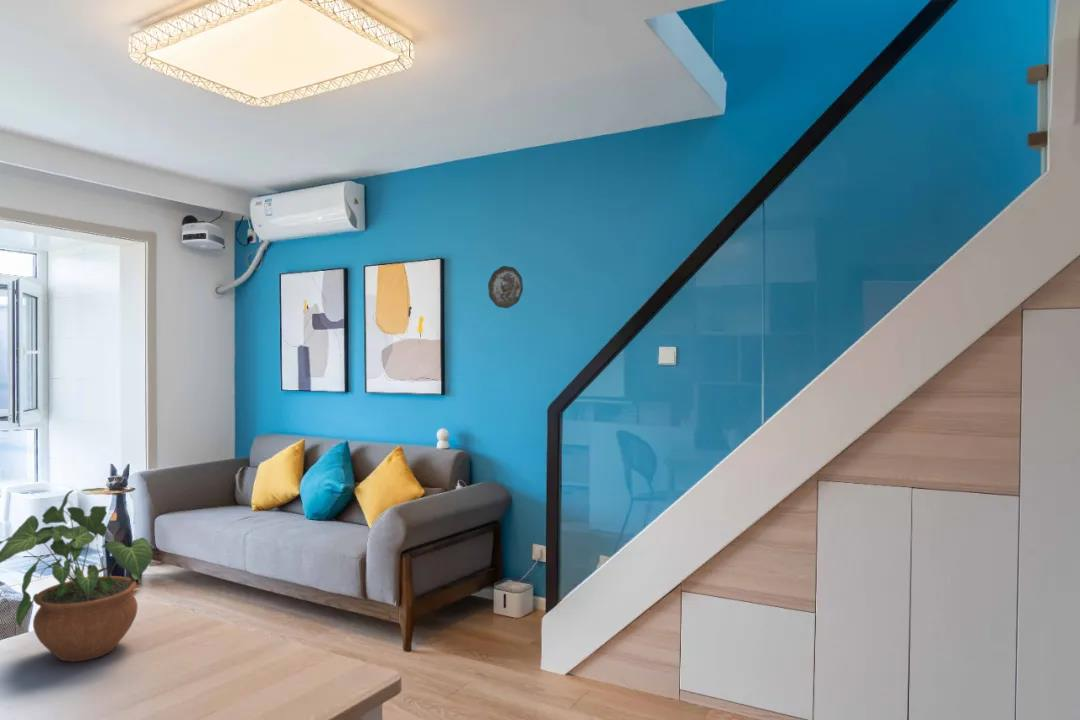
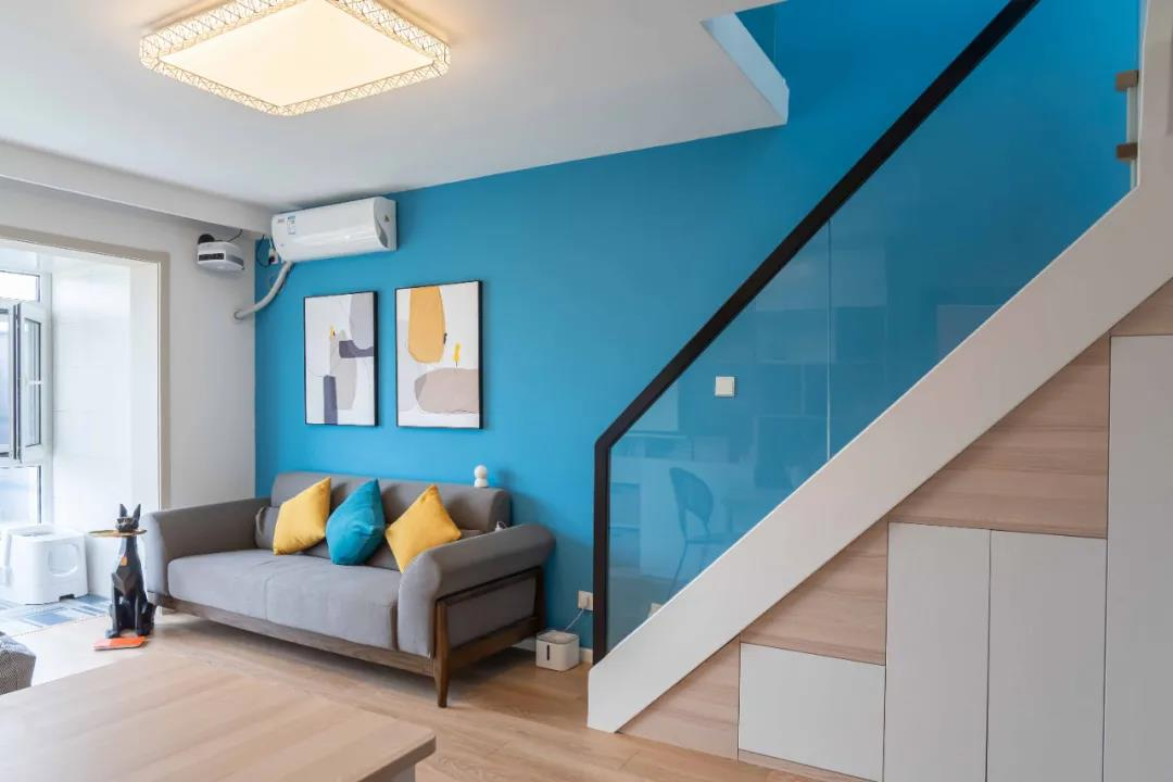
- potted plant (77, 570)
- decorative plate (506, 287)
